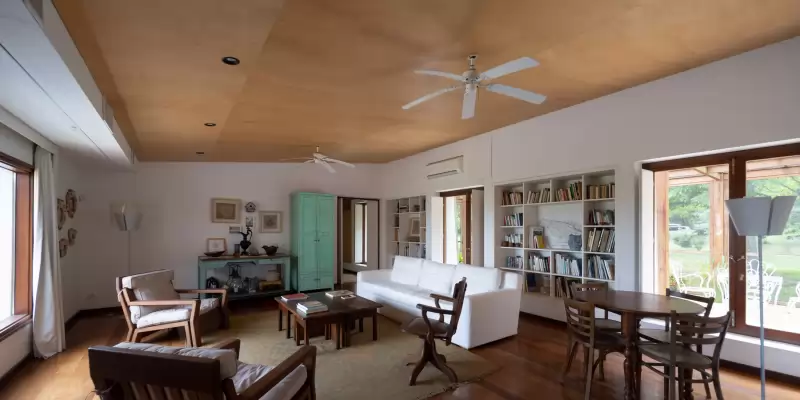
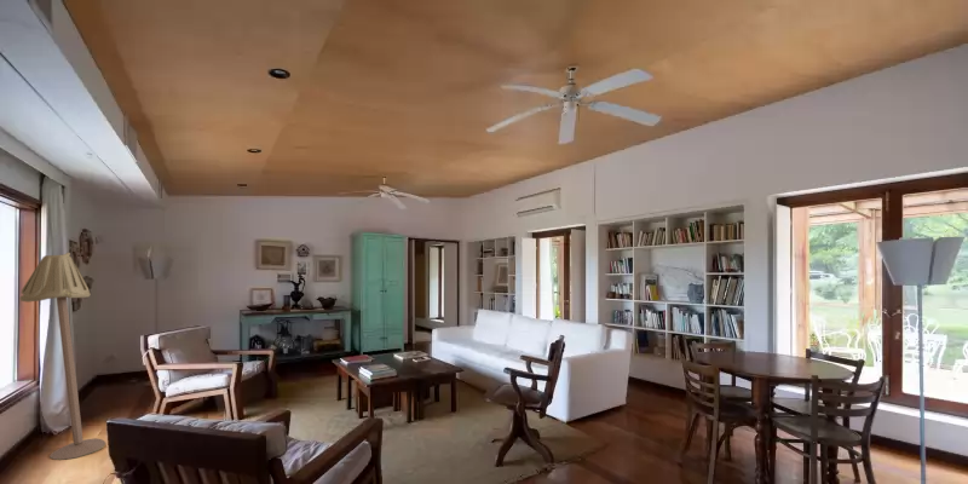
+ floor lamp (64, 352)
